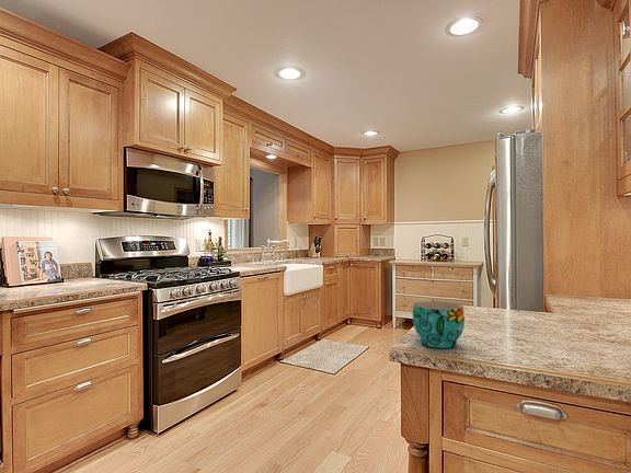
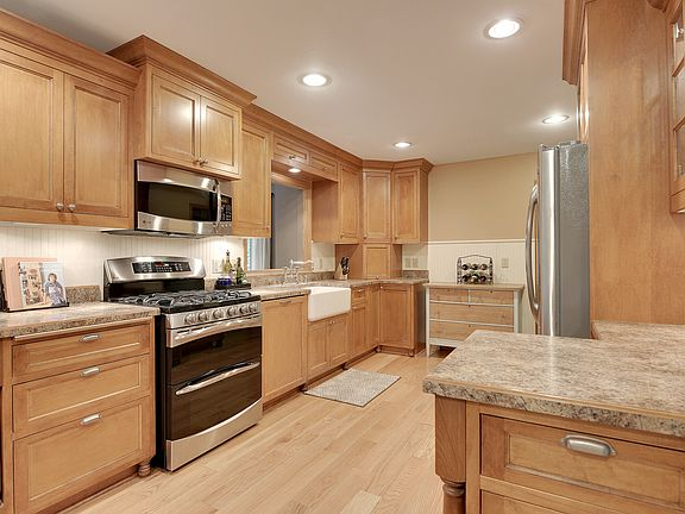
- cup (435, 323)
